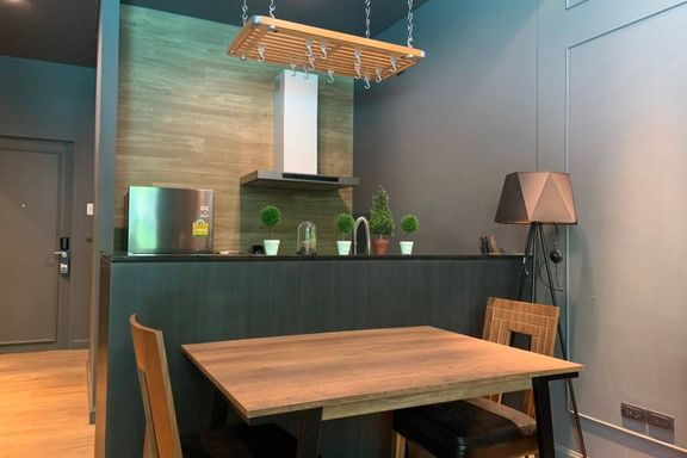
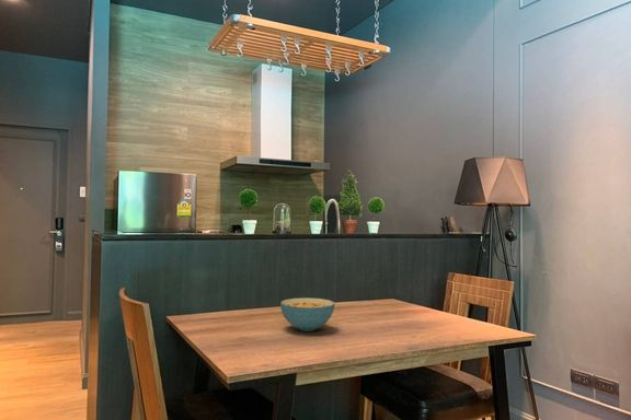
+ cereal bowl (307, 315)
